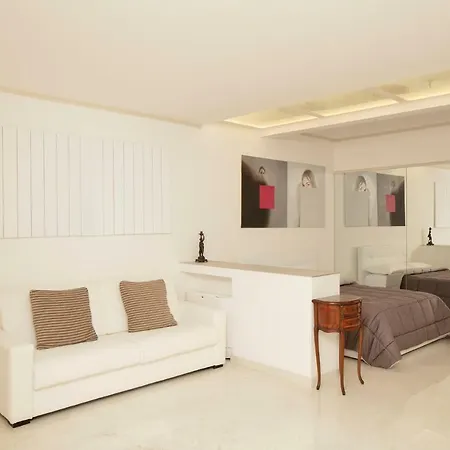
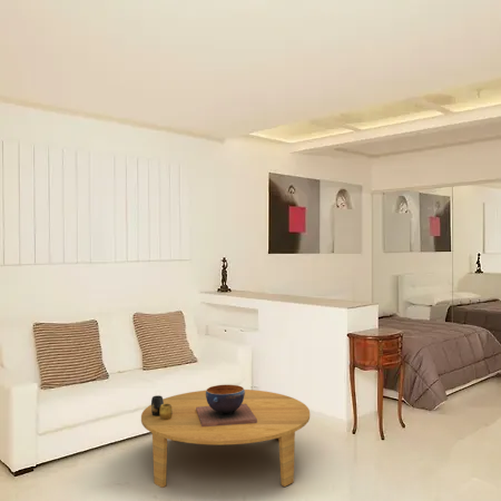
+ decorative bowl (225, 402)
+ vase (161, 406)
+ coffee table (226, 434)
